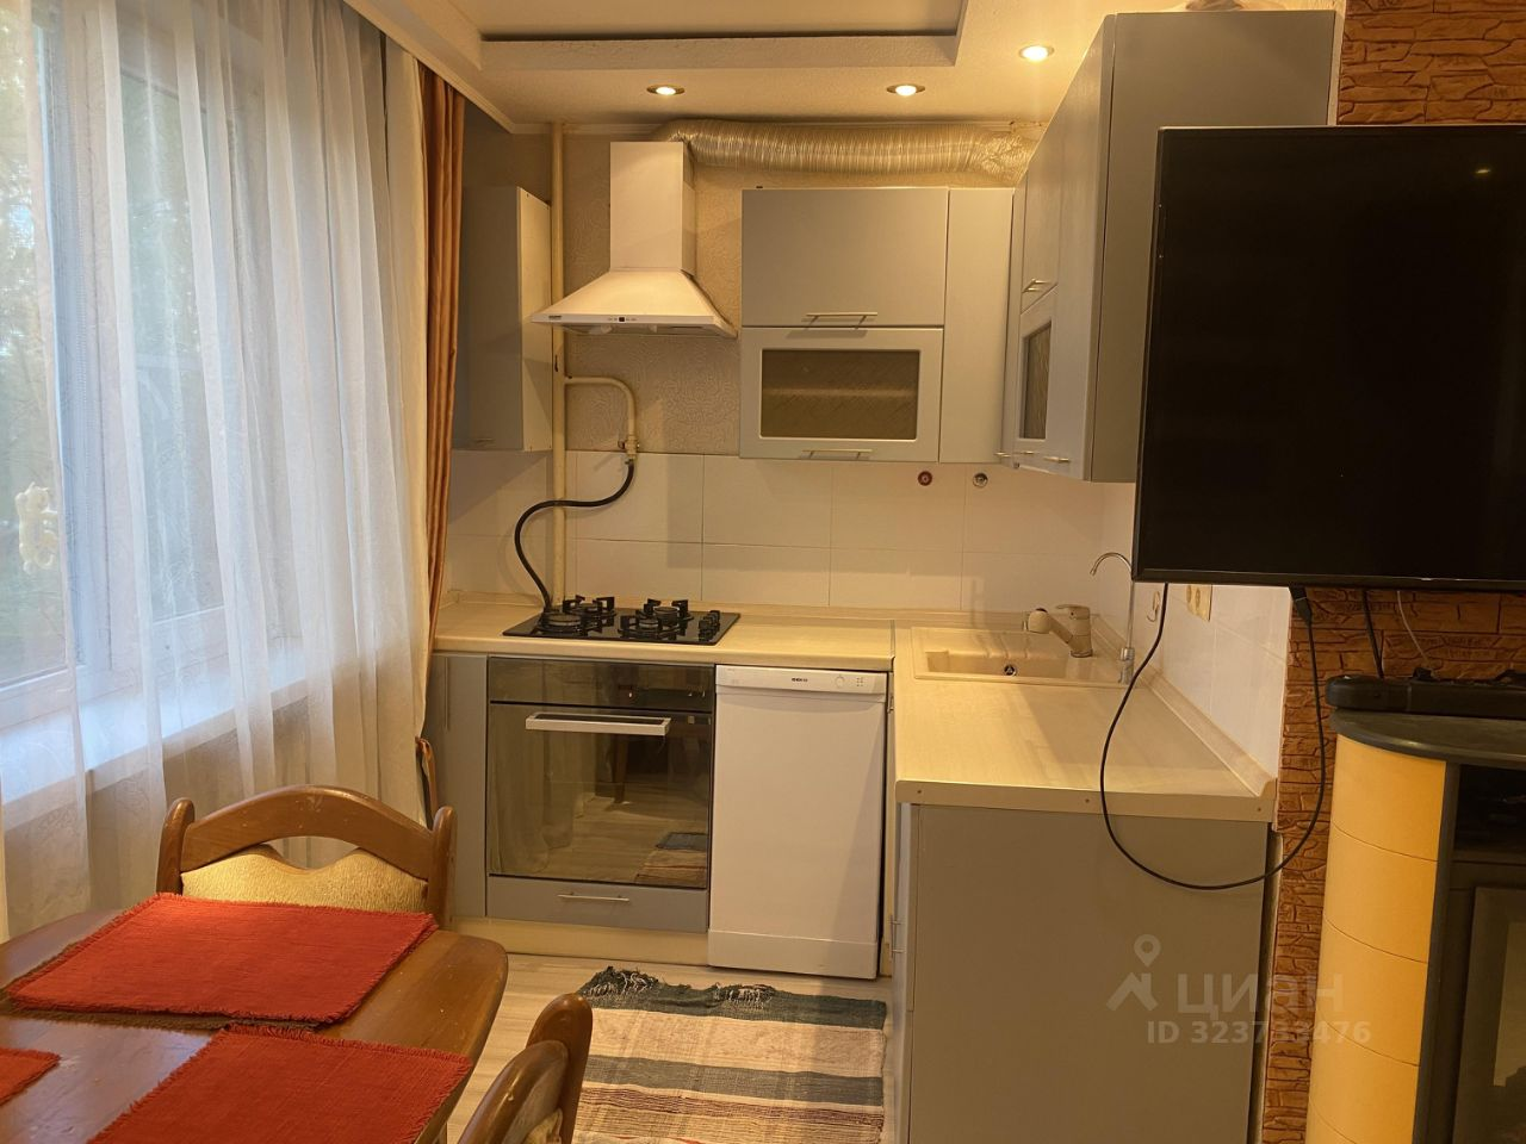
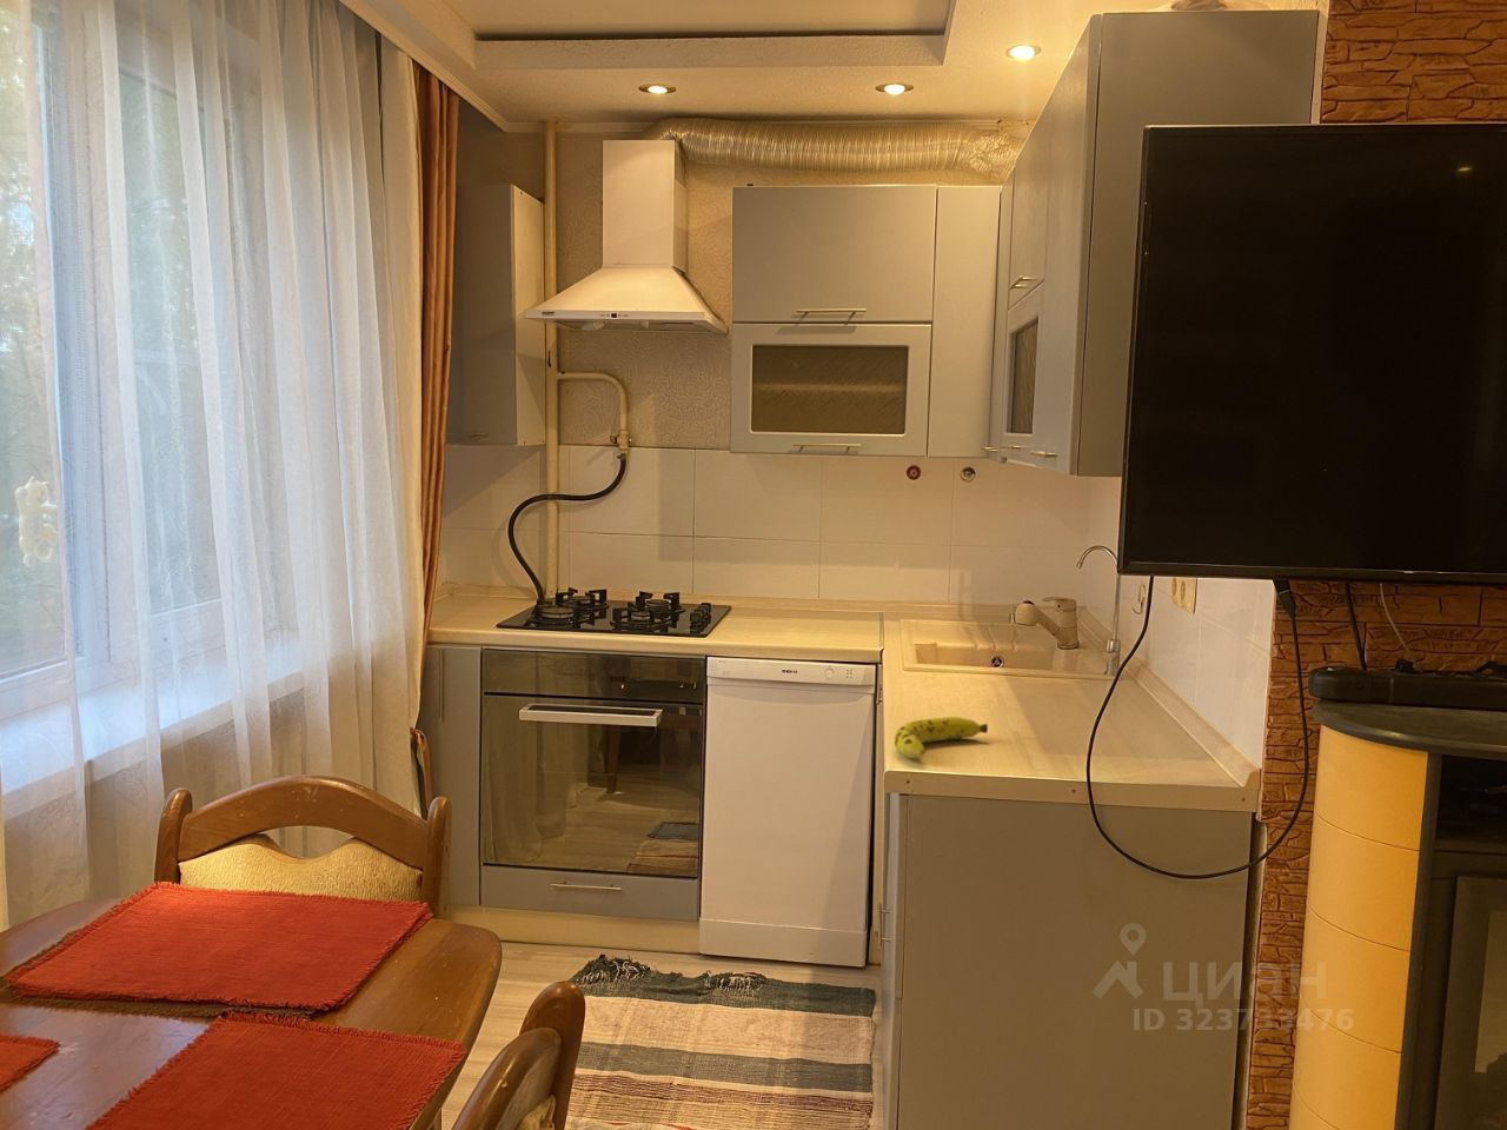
+ fruit (945, 737)
